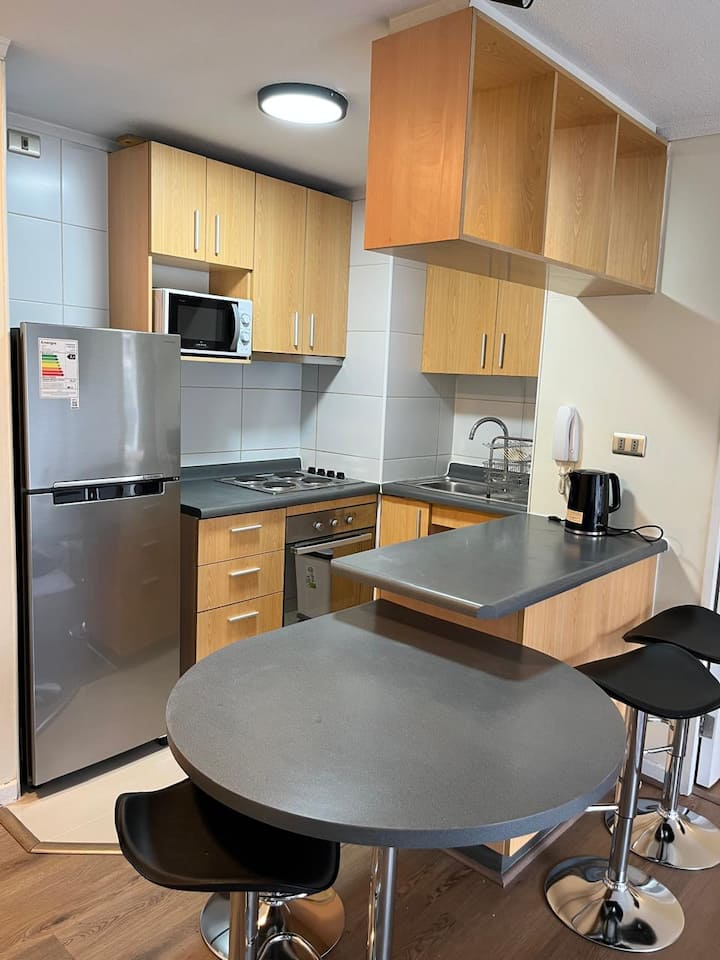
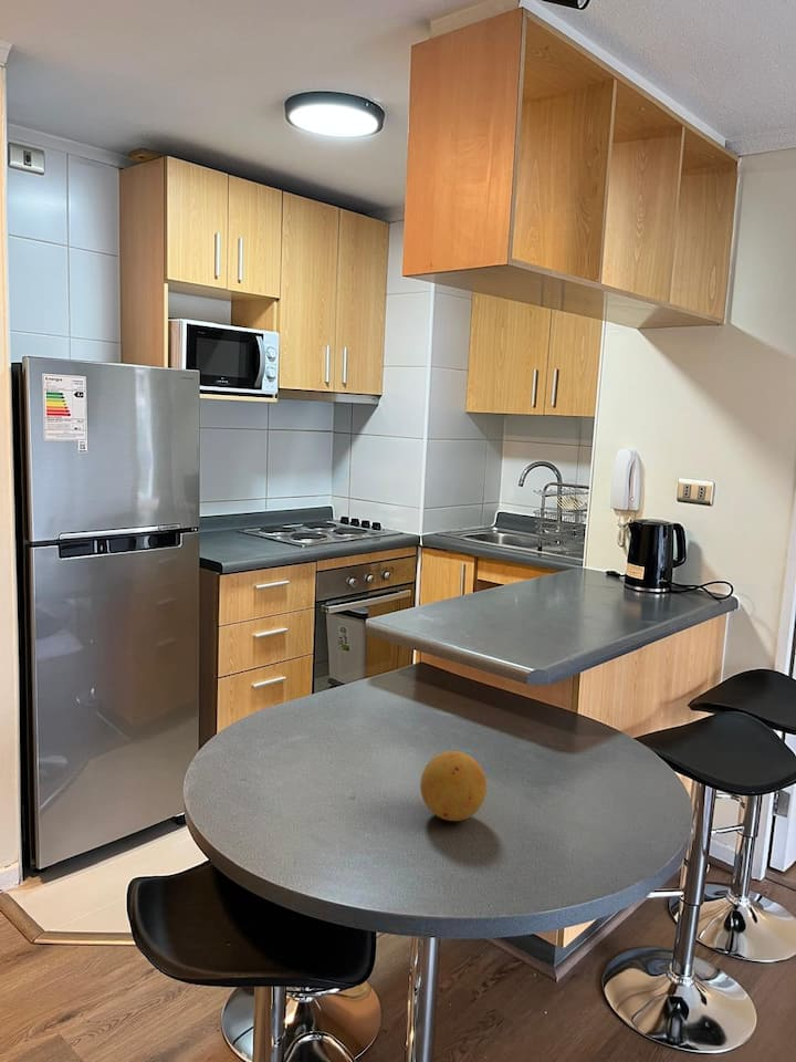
+ fruit (453, 785)
